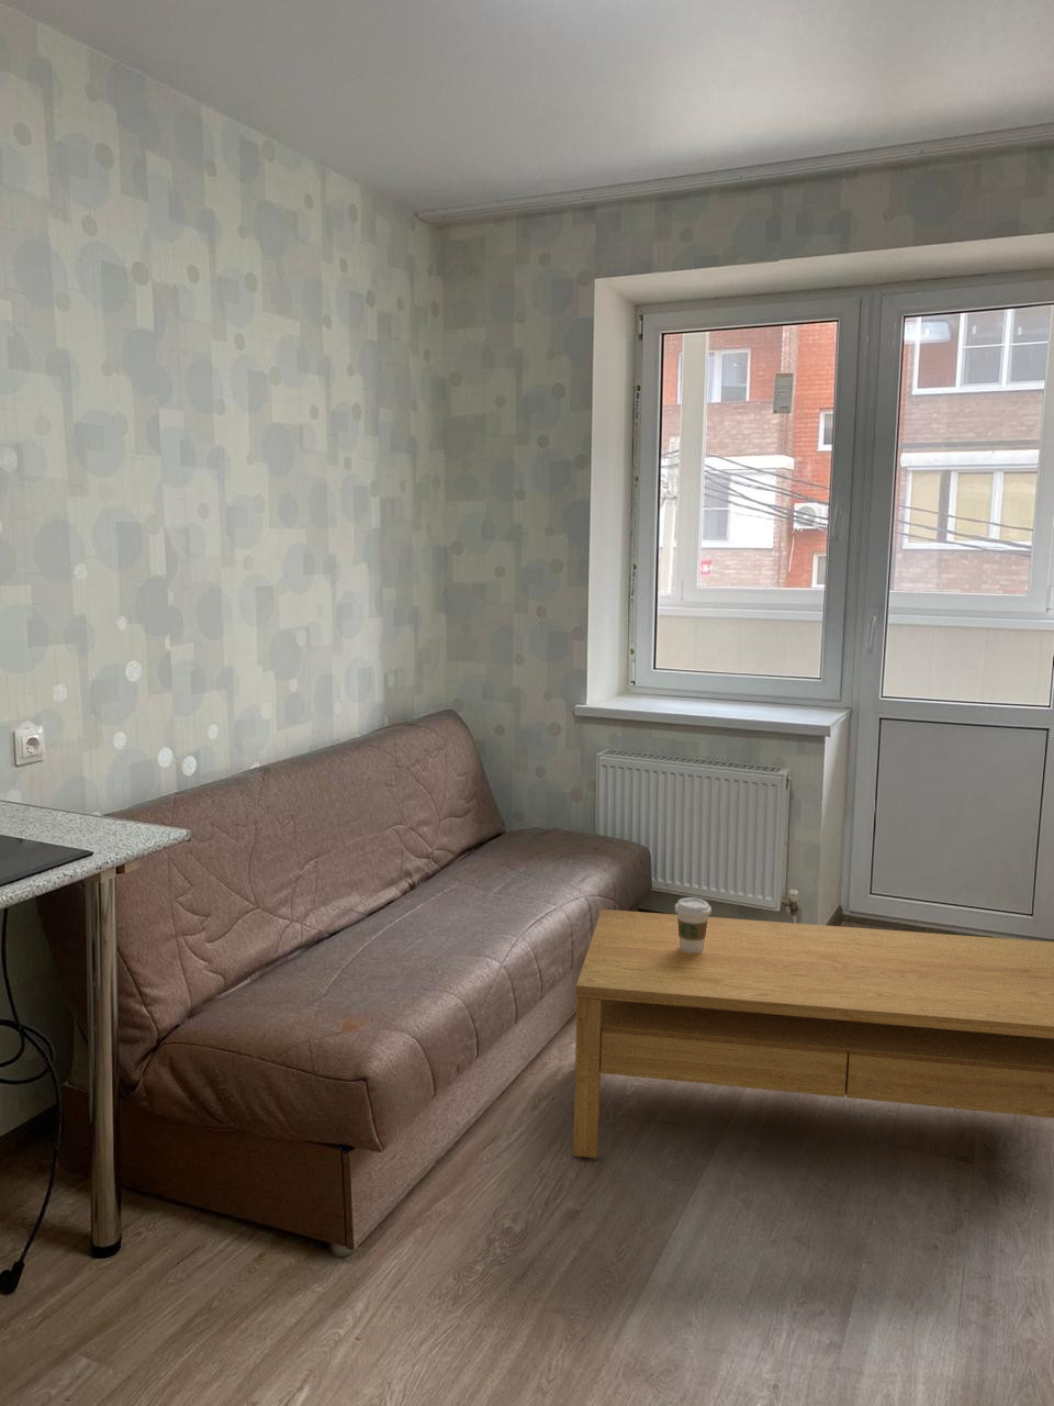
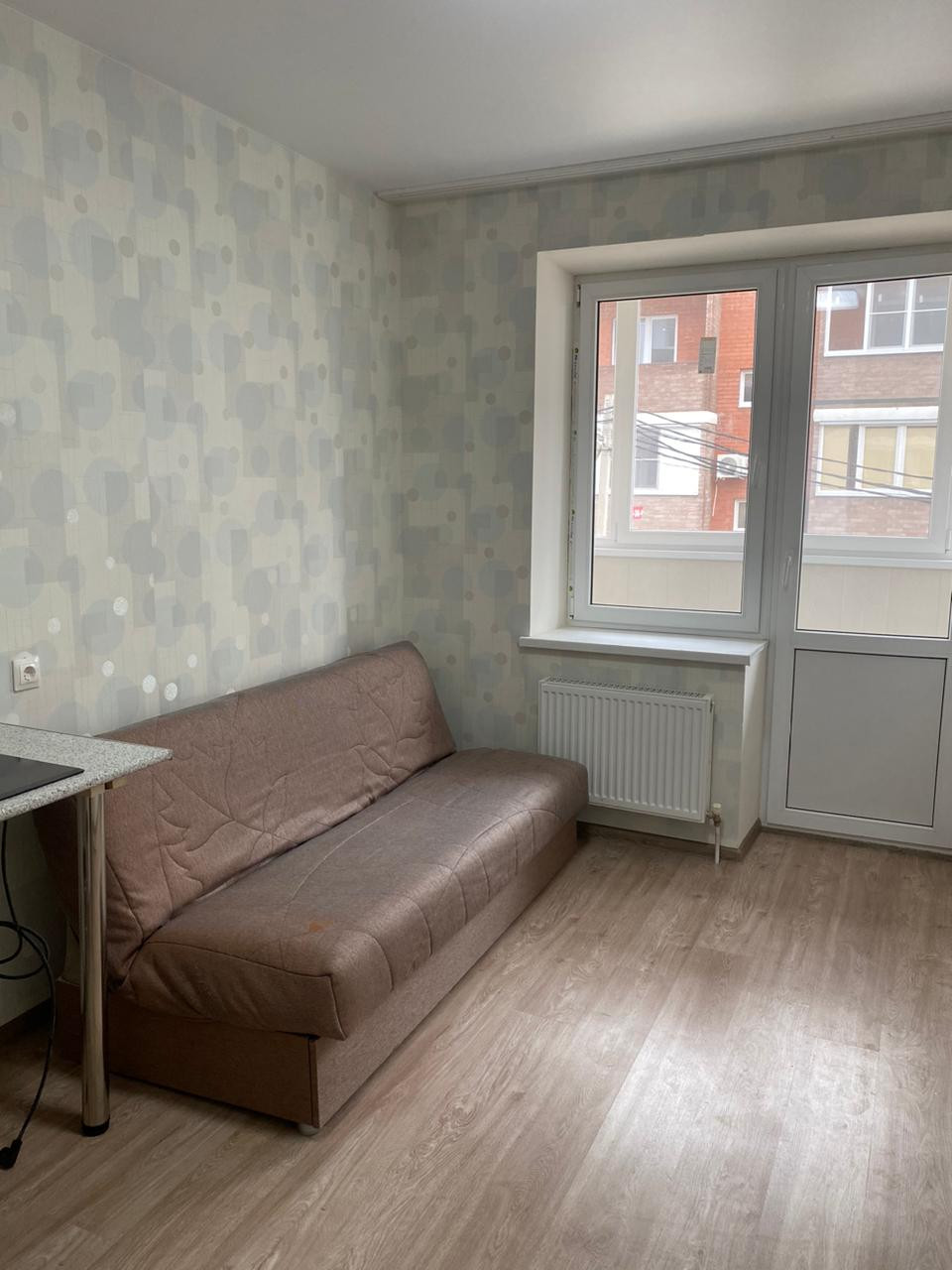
- coffee cup (692, 923)
- coffee table (833, 1044)
